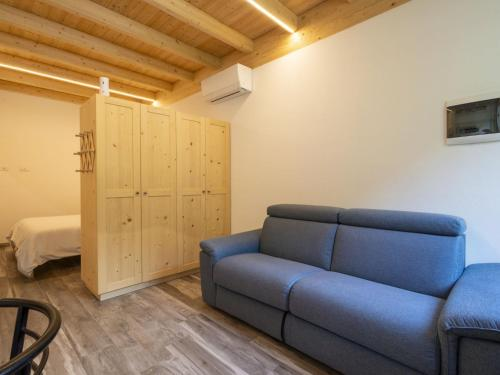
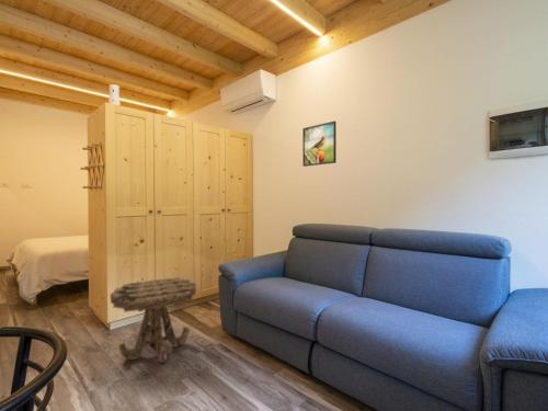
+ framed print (318, 145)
+ side table (156, 319)
